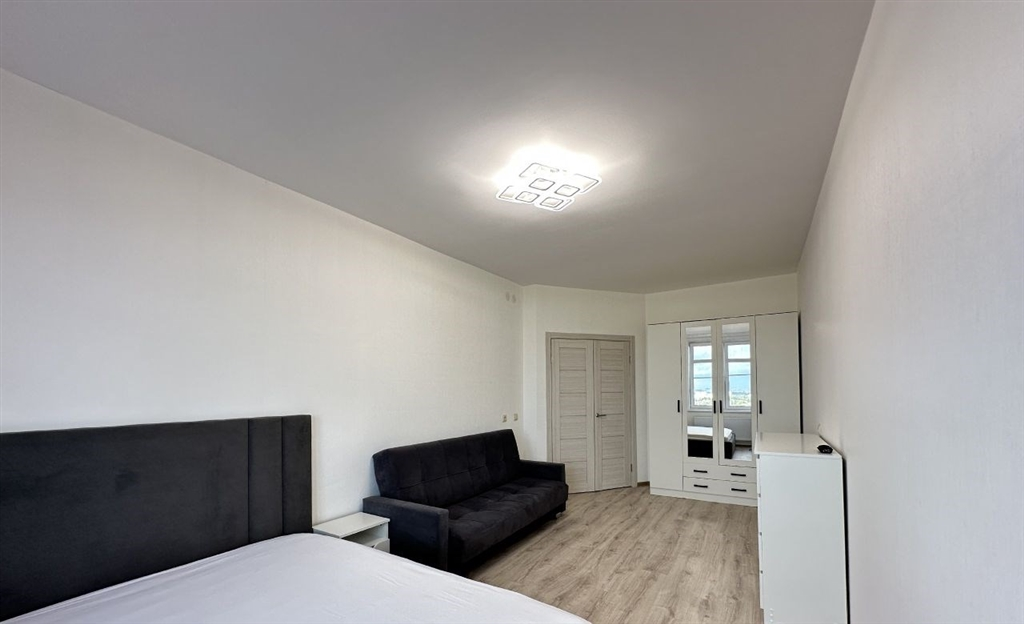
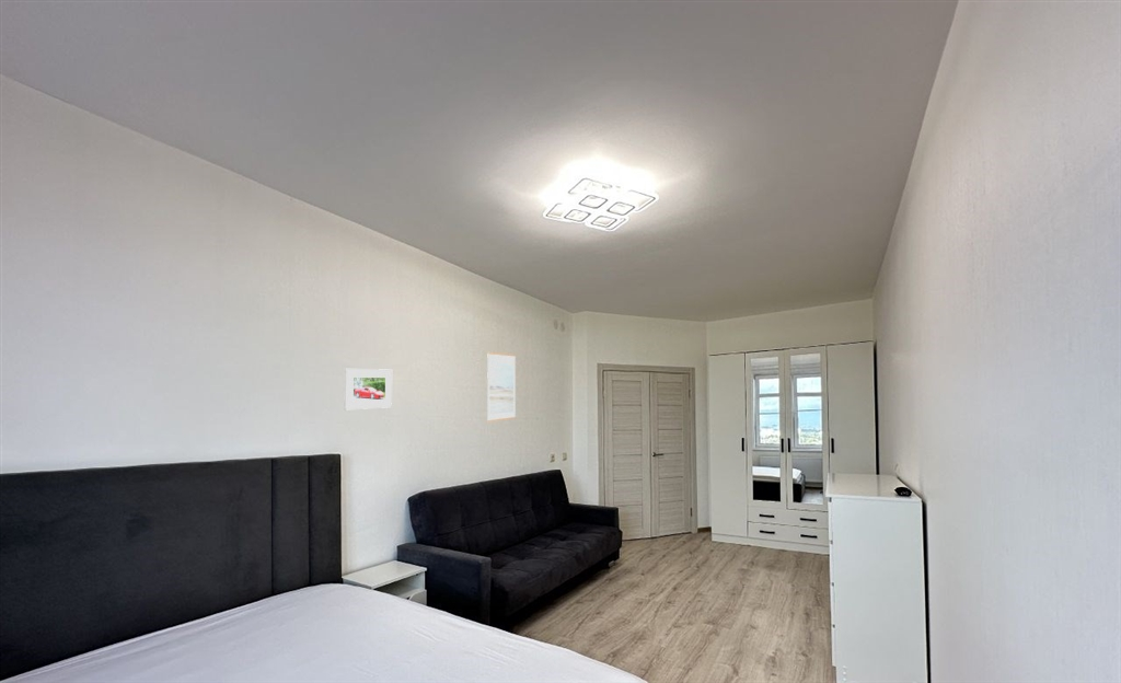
+ wall art (501, 386)
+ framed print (369, 389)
